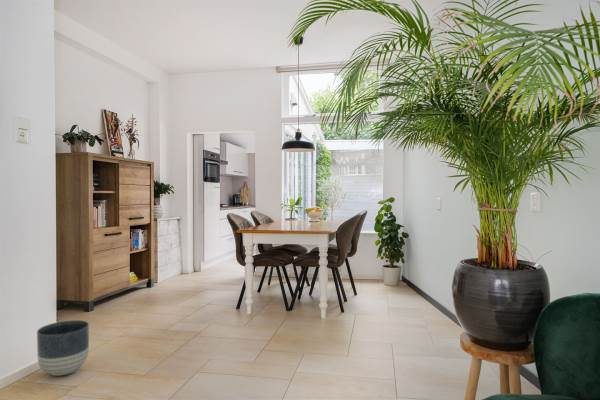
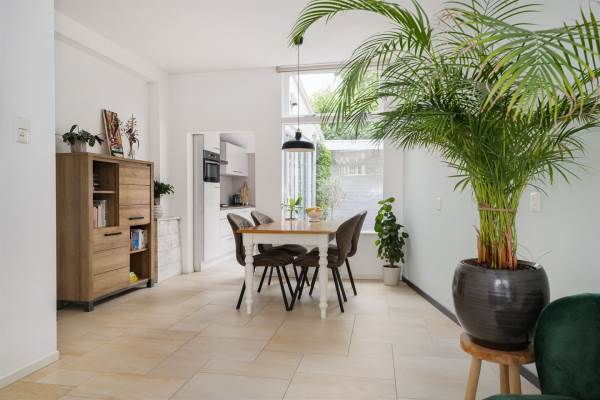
- planter (63, 349)
